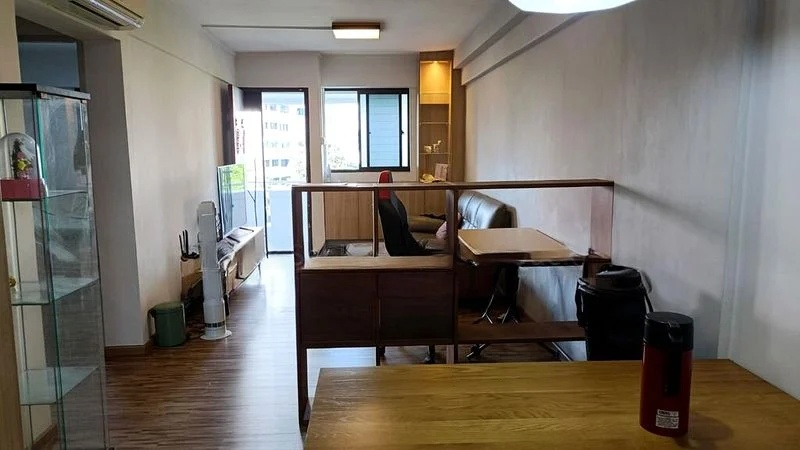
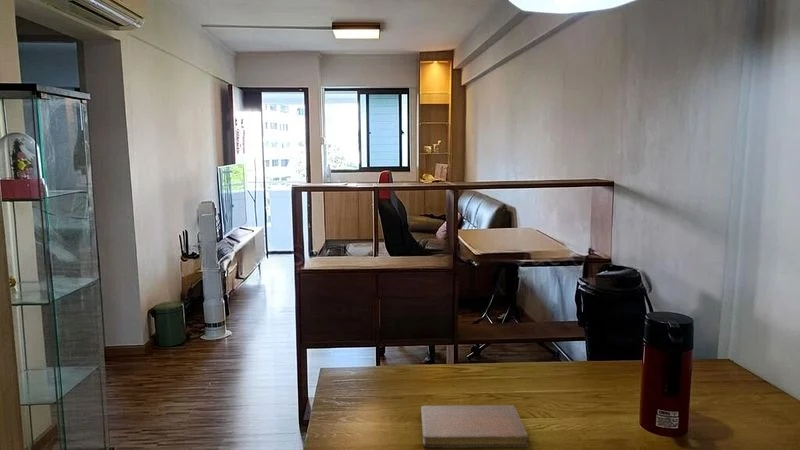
+ notebook (471, 424)
